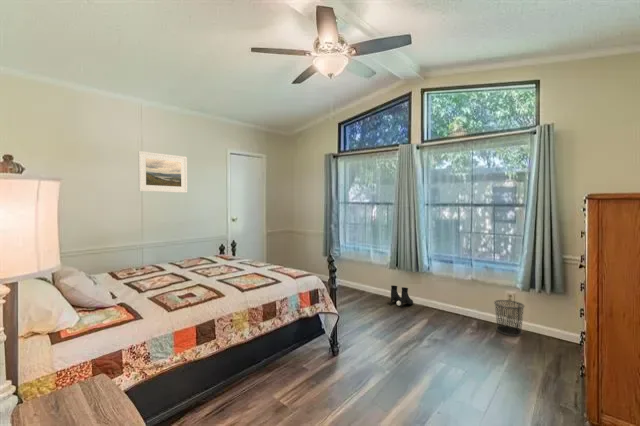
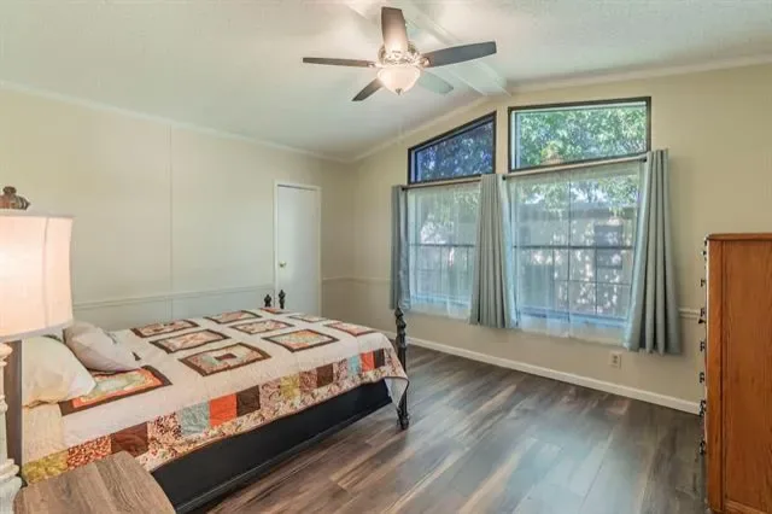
- boots (401, 294)
- waste bin (508, 317)
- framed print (164, 173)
